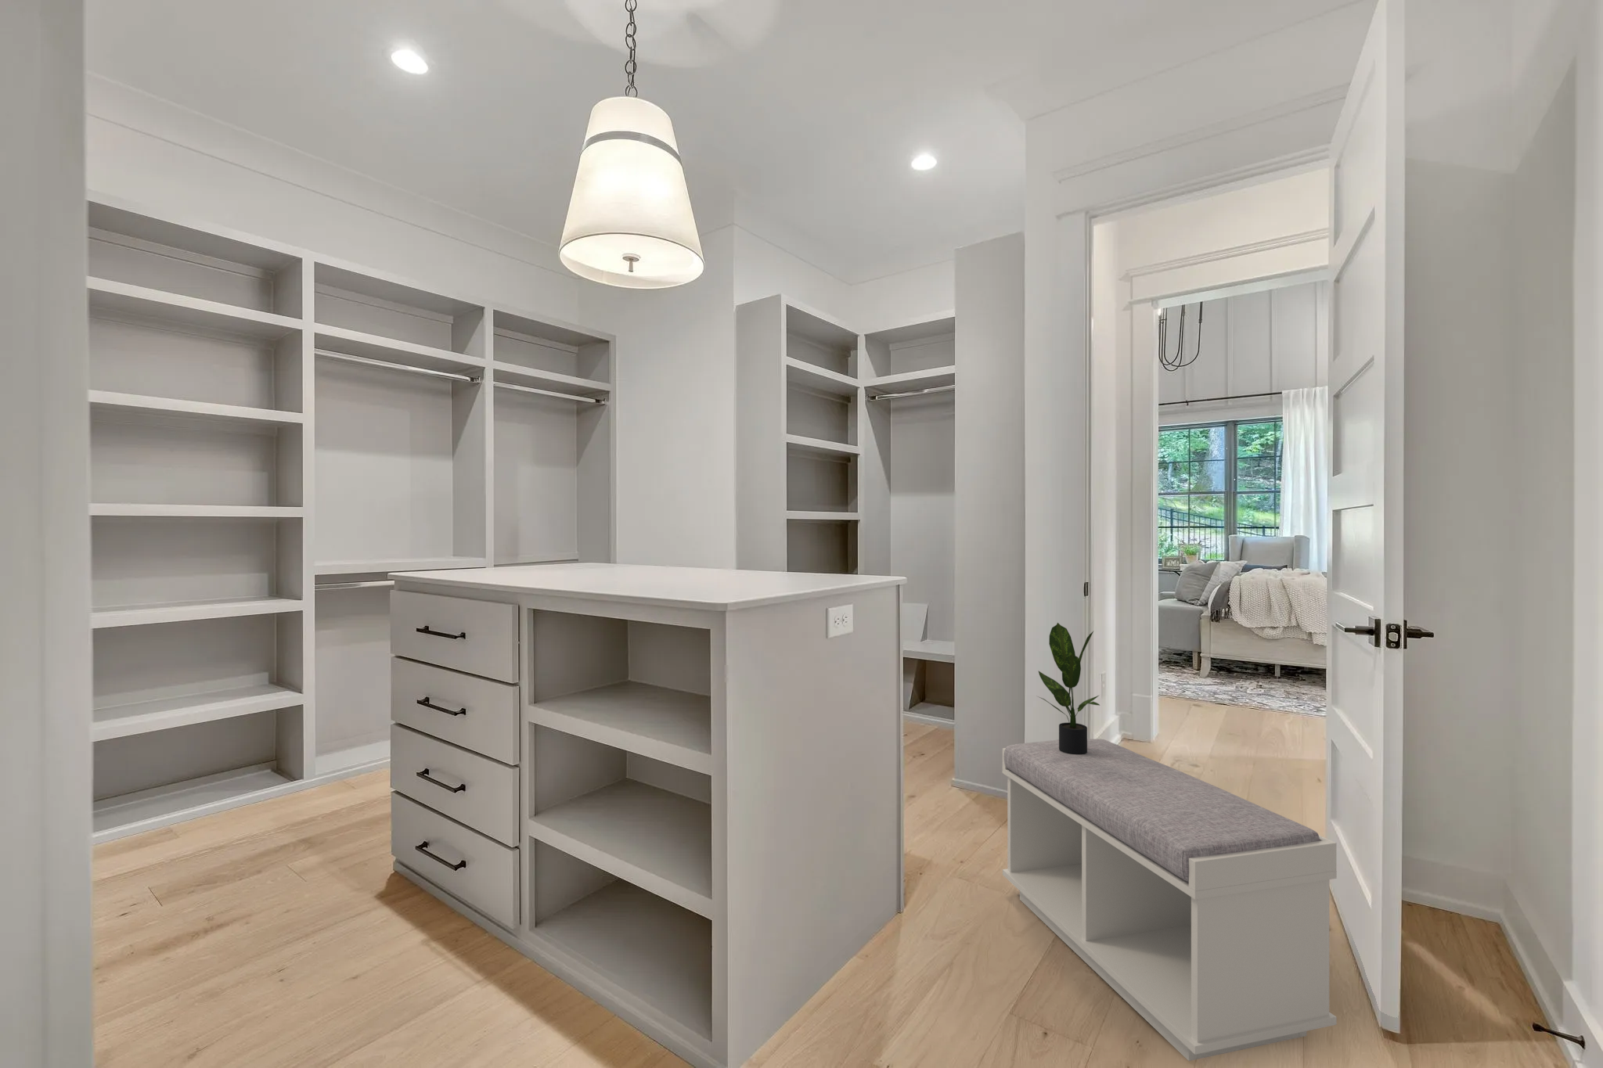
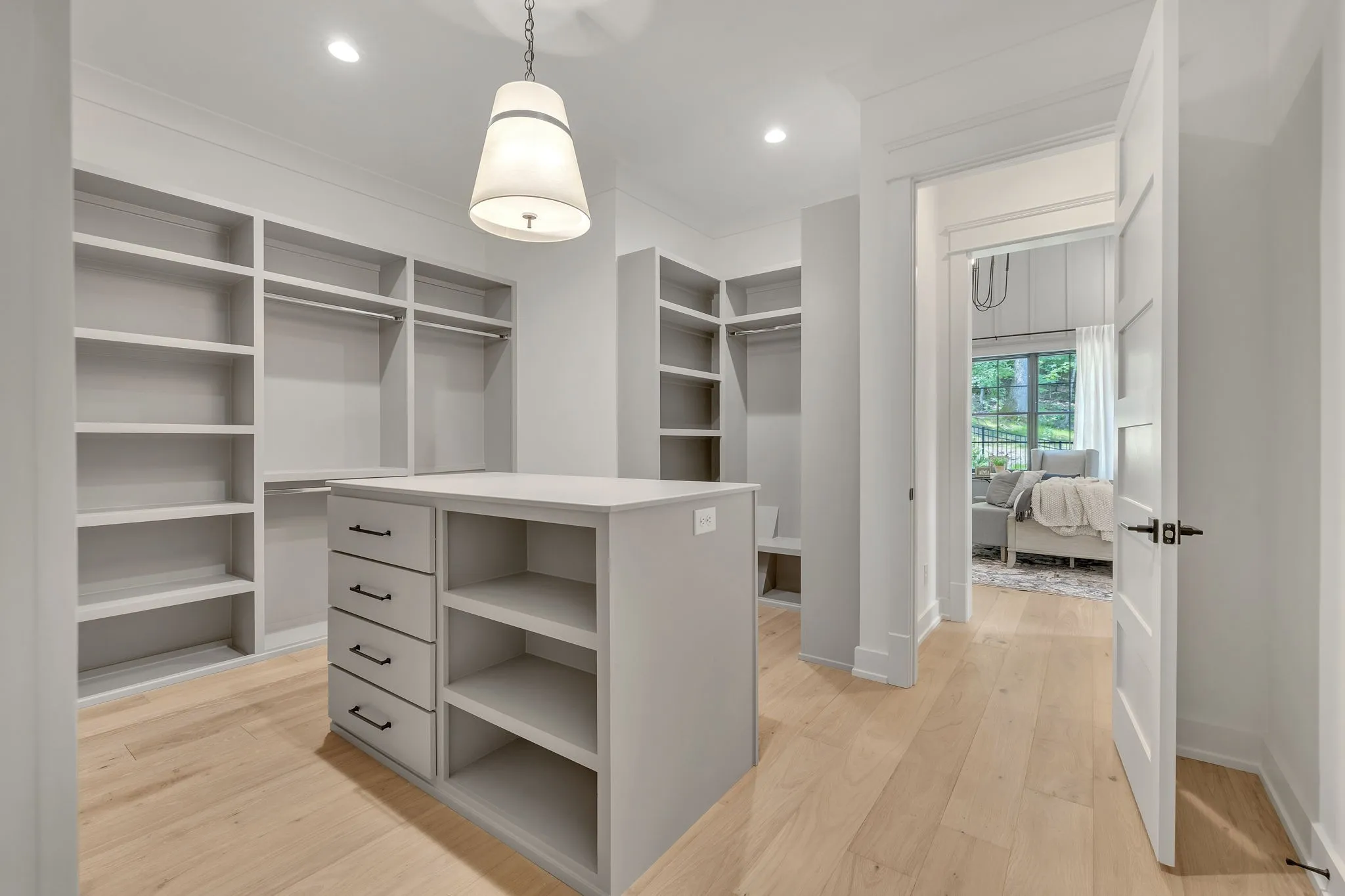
- potted plant (1065, 685)
- bench (1137, 867)
